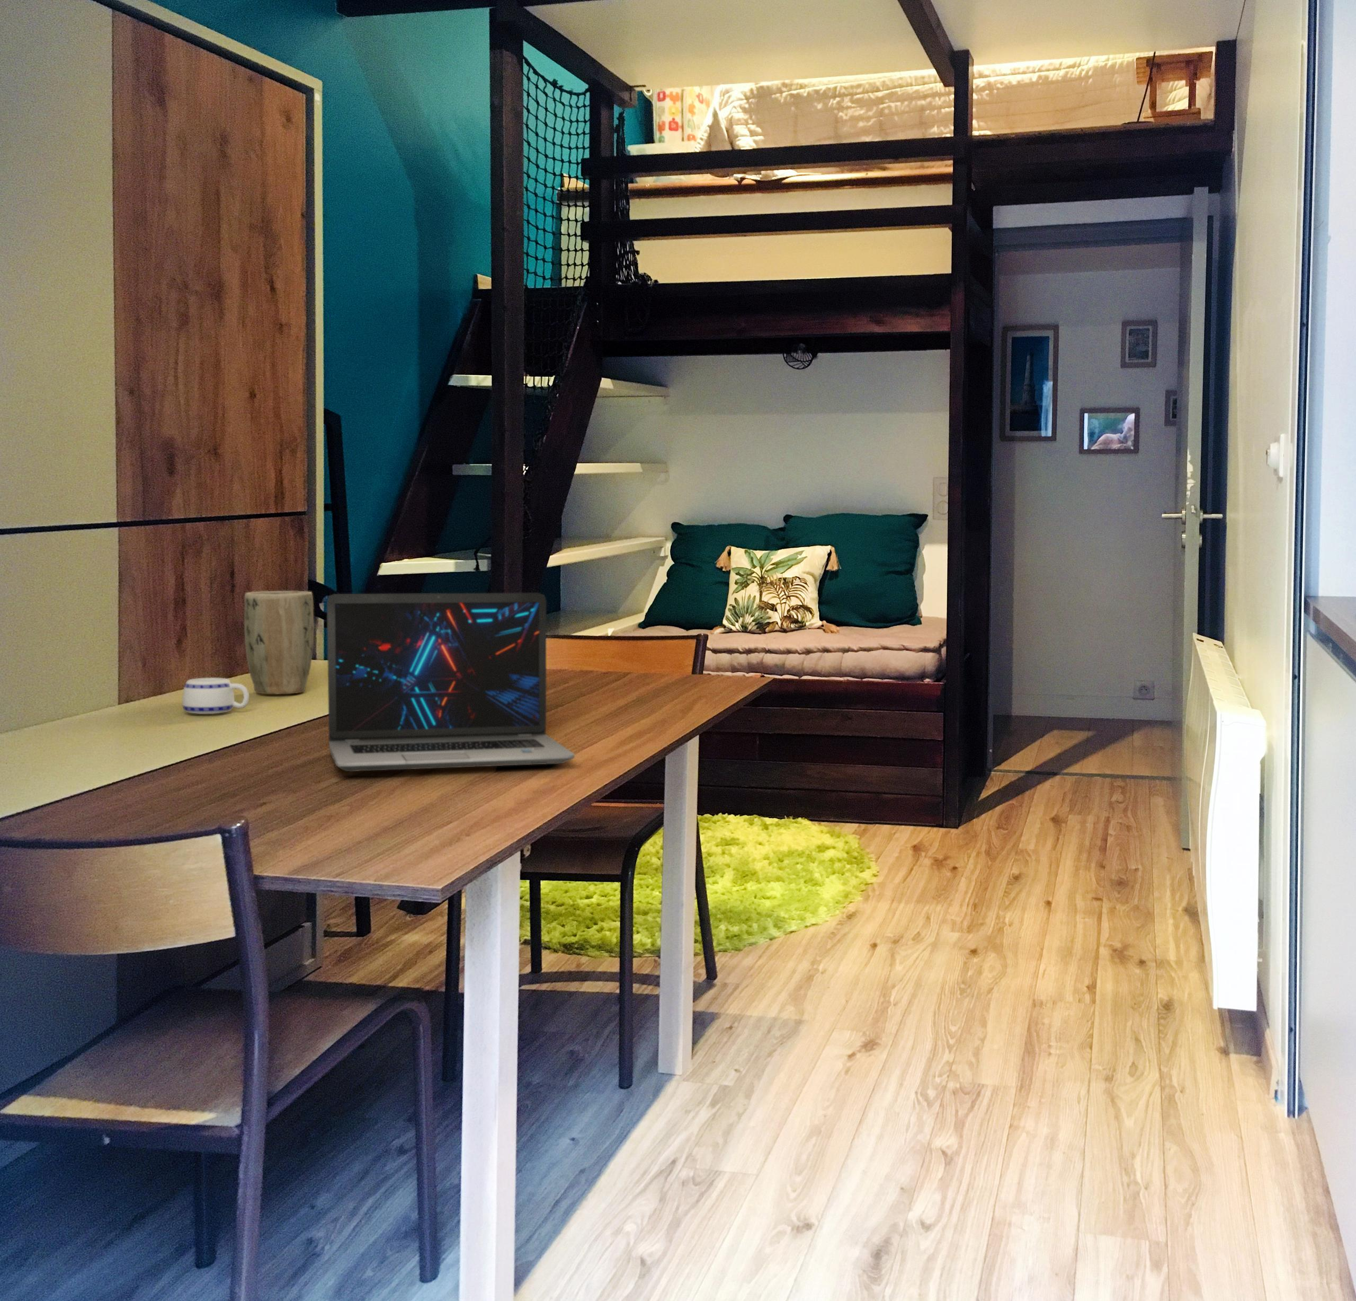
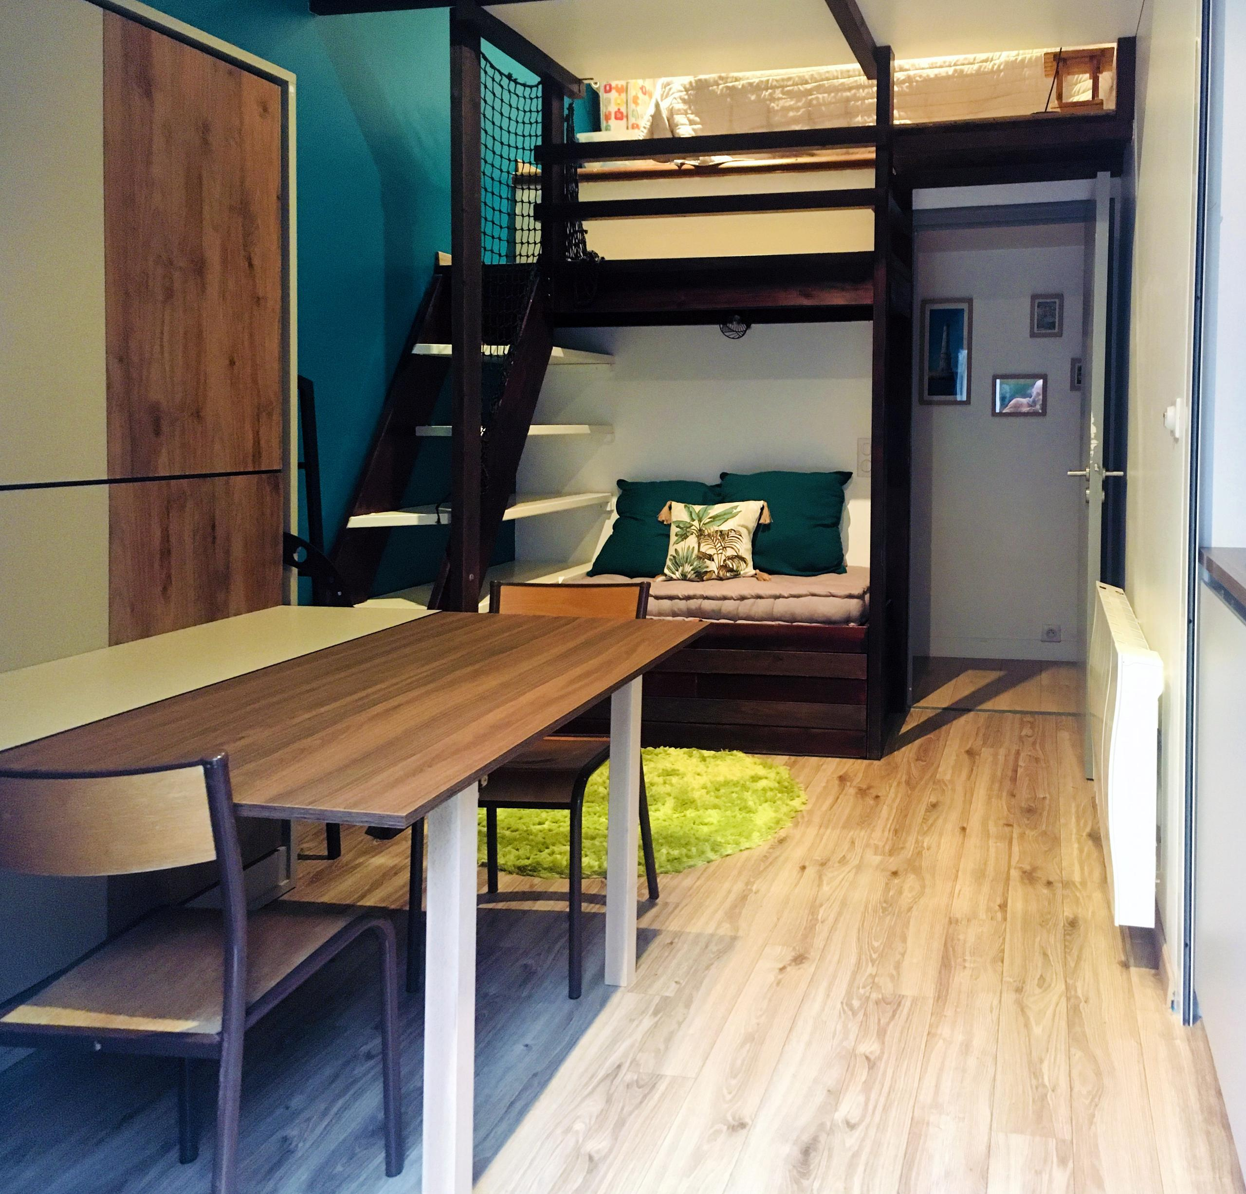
- laptop (448, 678)
- plant pot (280, 642)
- mug (216, 695)
